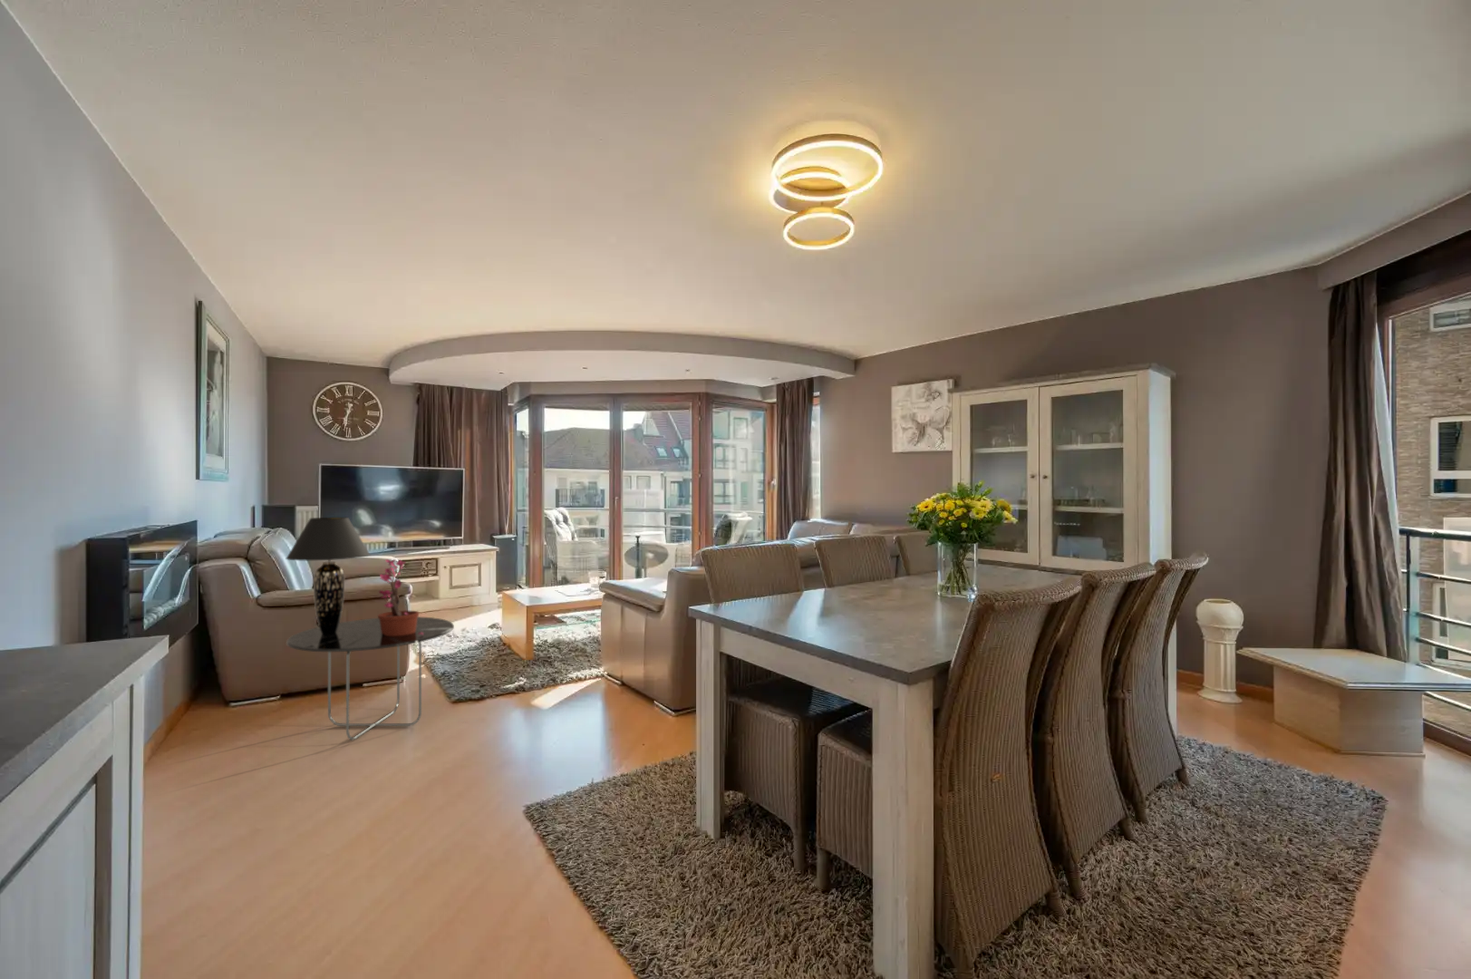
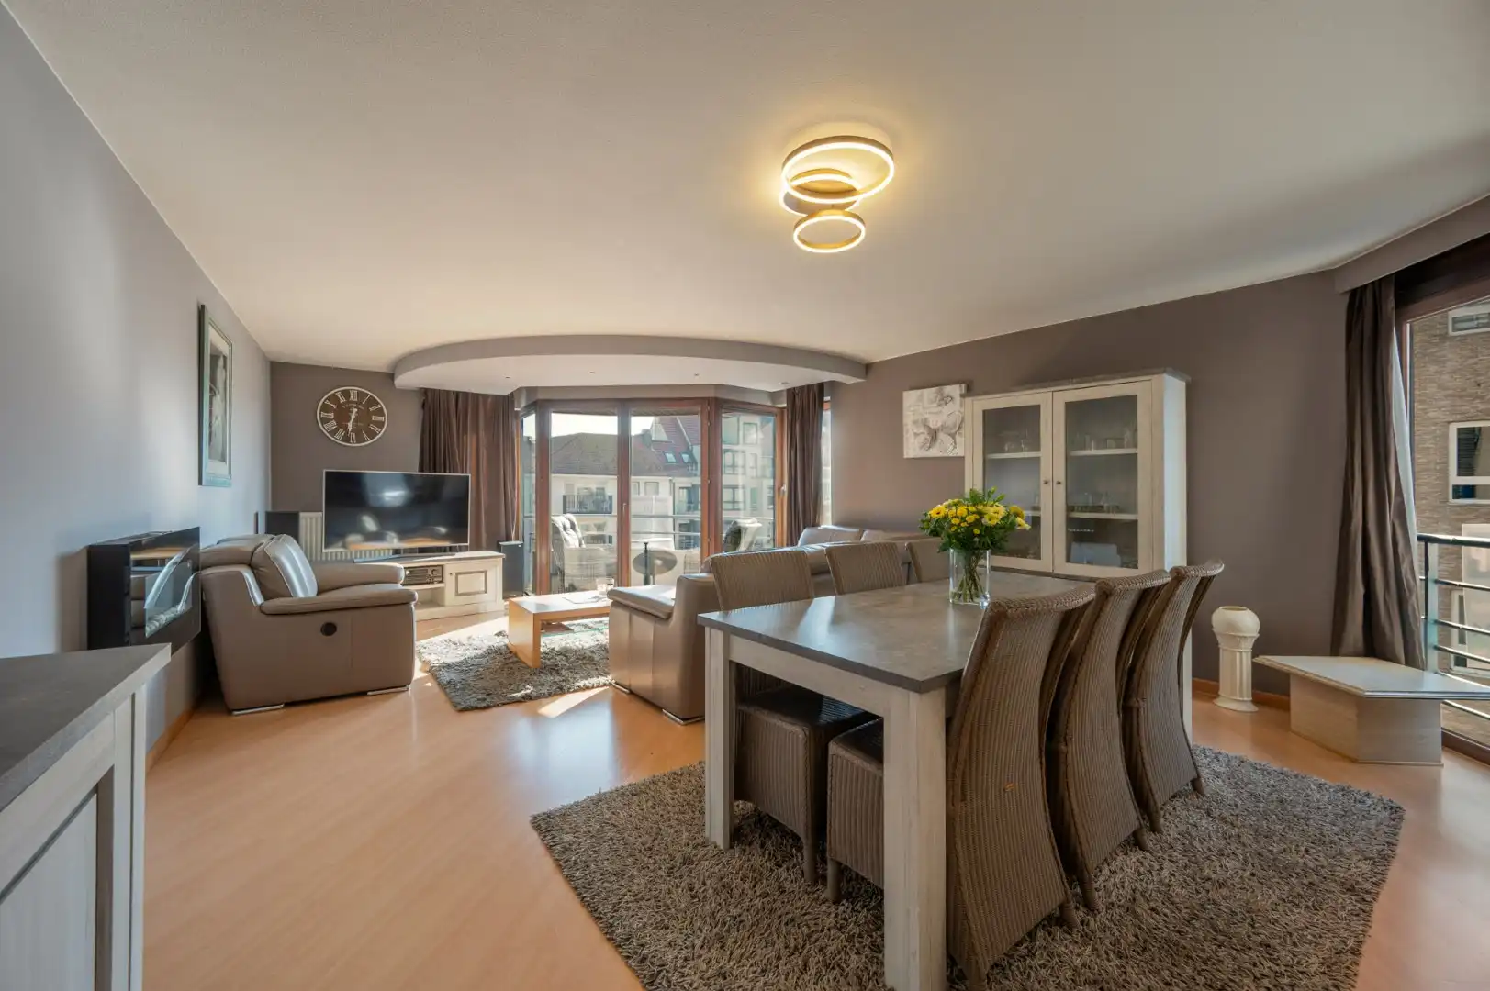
- table lamp (329, 575)
- potted plant (398, 595)
- side table (398, 679)
